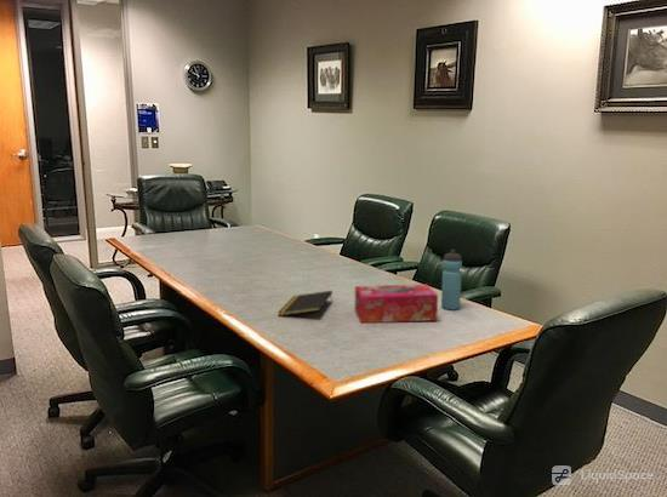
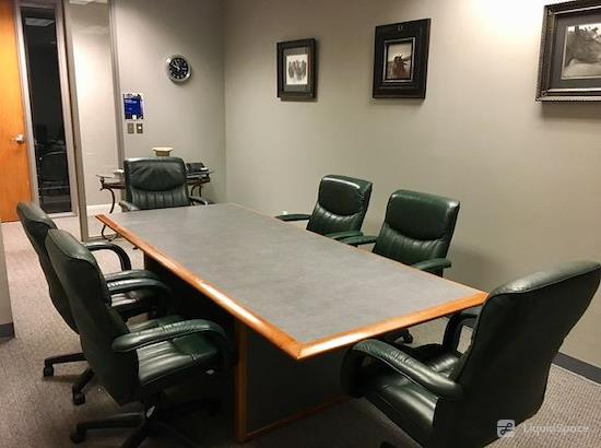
- tissue box (394, 302)
- water bottle (451, 279)
- notepad (306, 302)
